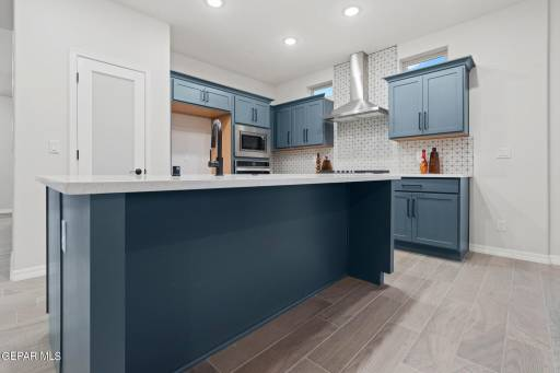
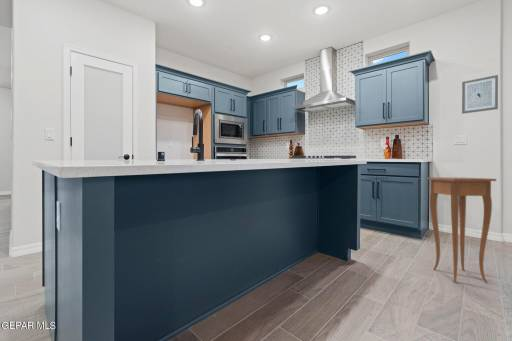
+ wall art (479, 95)
+ side table (457, 226)
